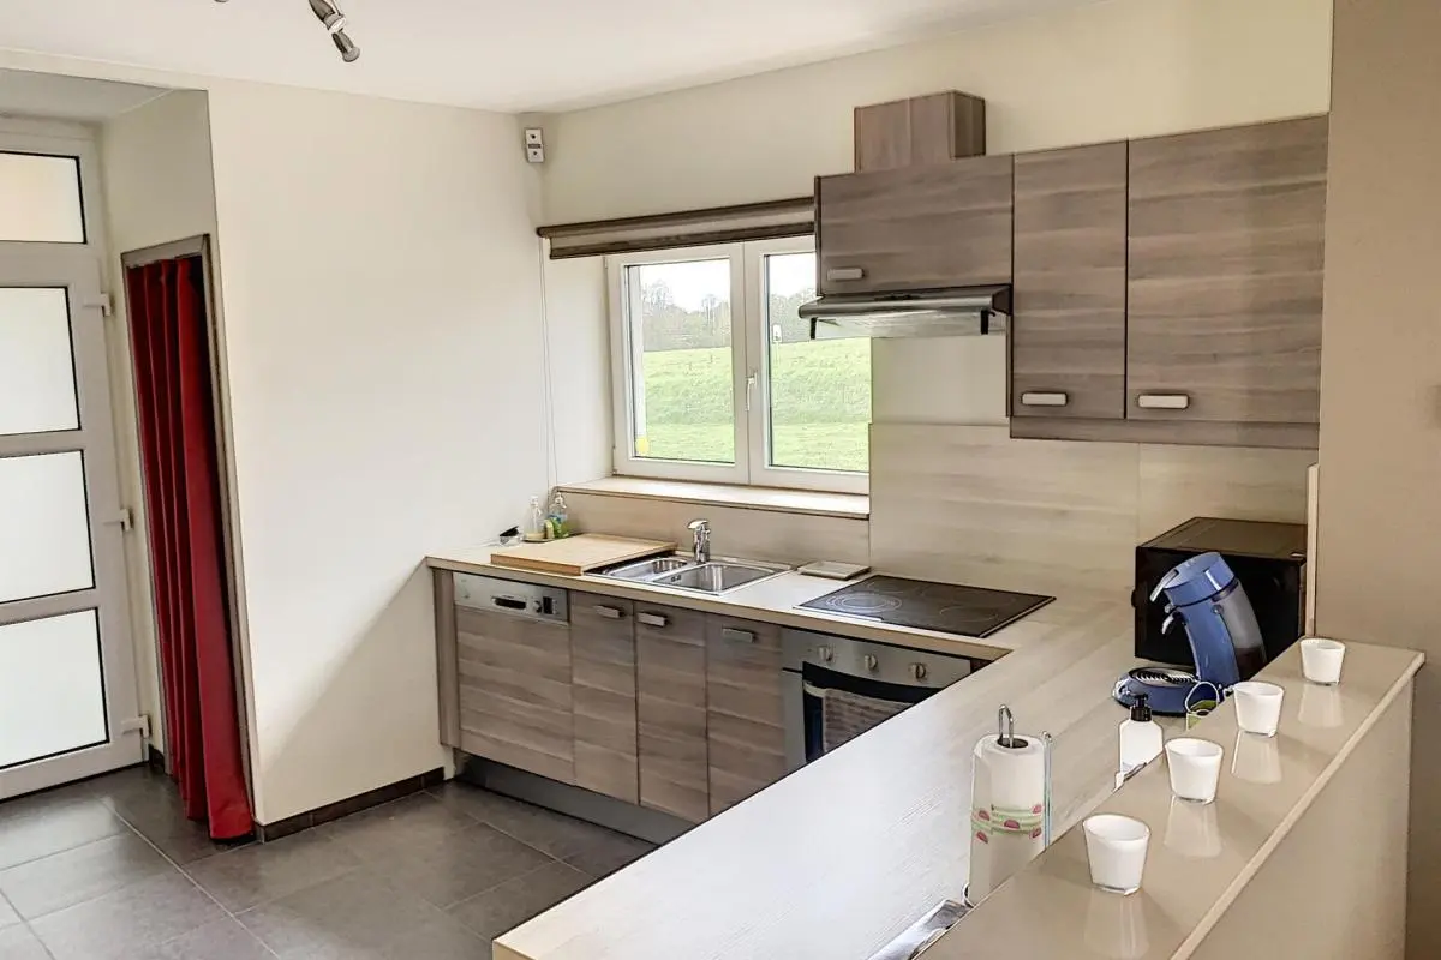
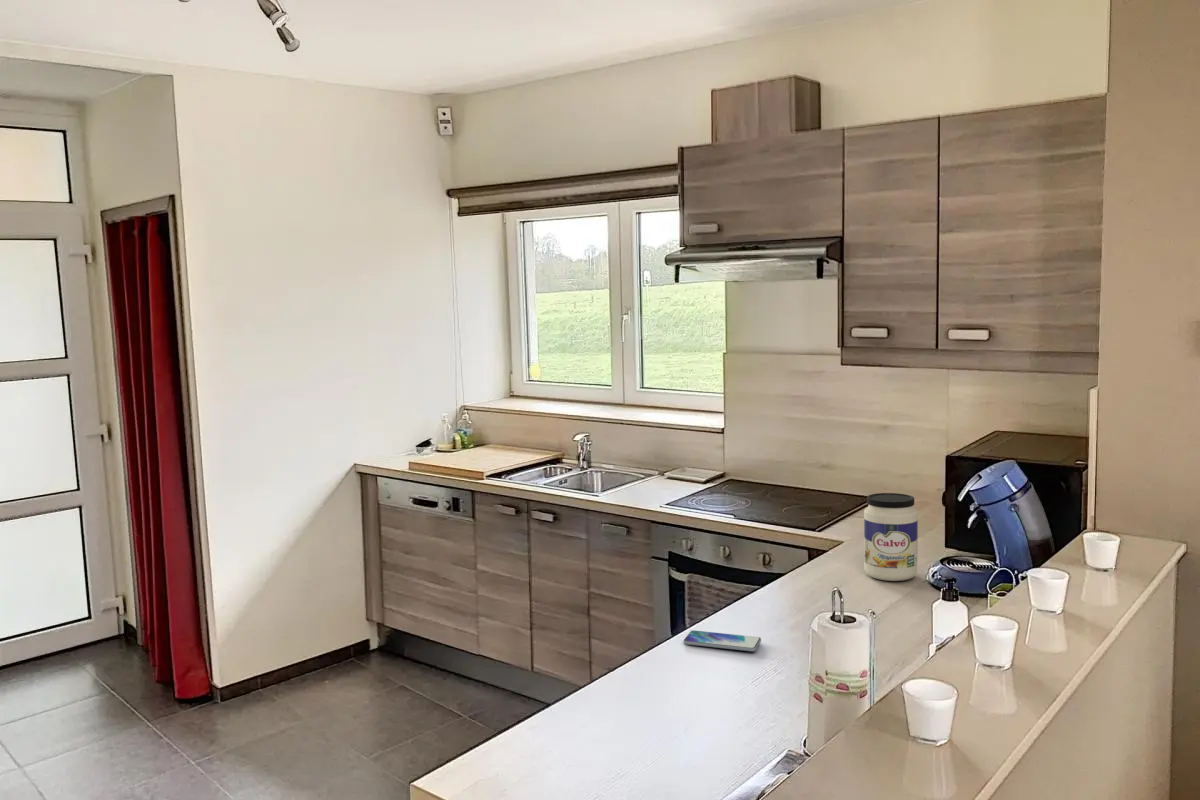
+ jar (890, 536)
+ smartphone (722, 640)
